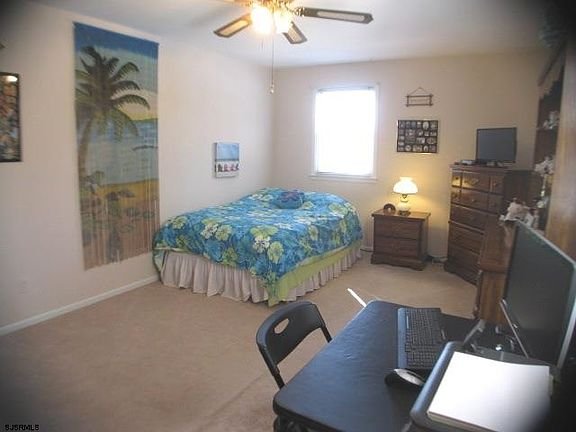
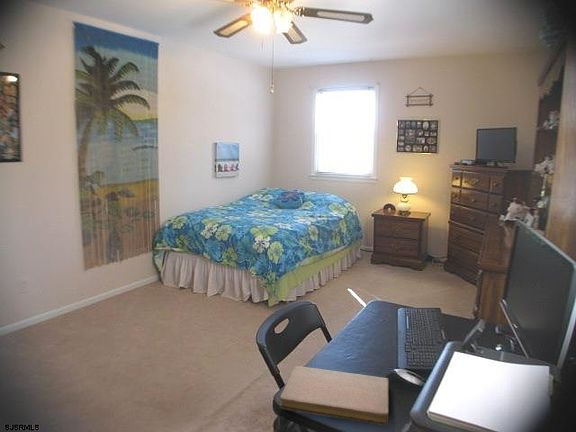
+ notebook (336, 392)
